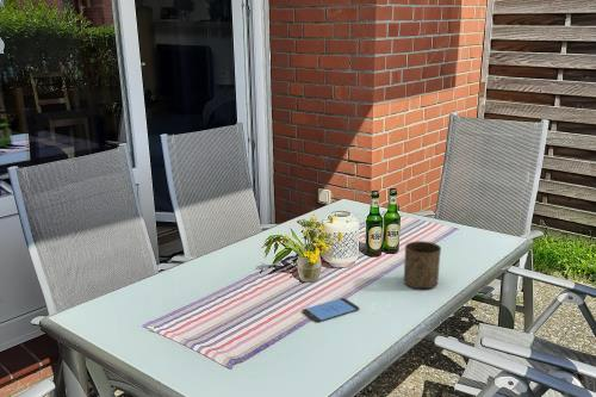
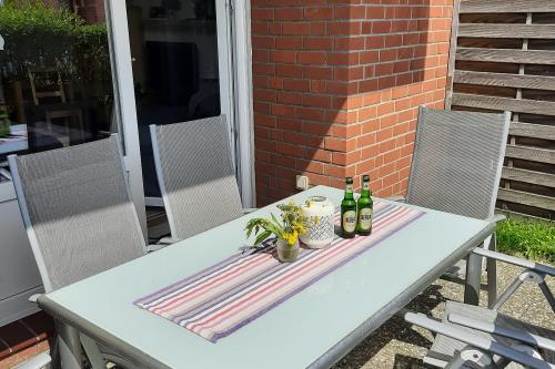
- smartphone (330, 309)
- cup (422, 265)
